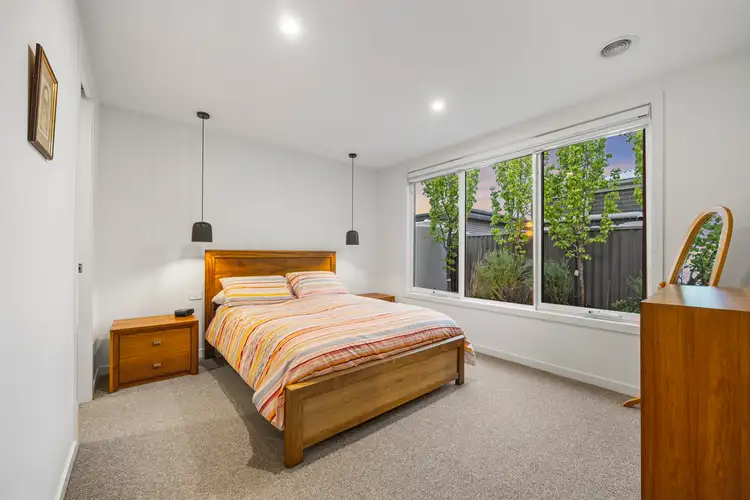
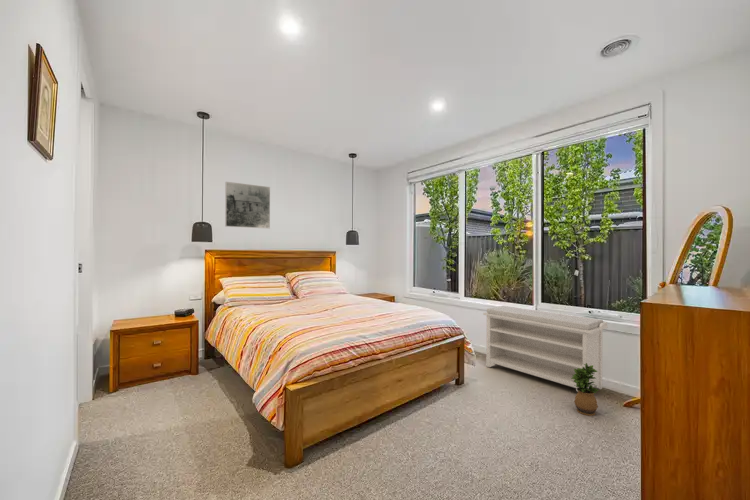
+ bench (539, 344)
+ potted plant (582, 387)
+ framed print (248, 206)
